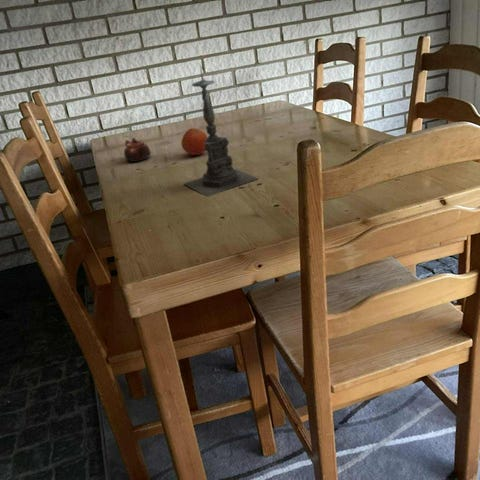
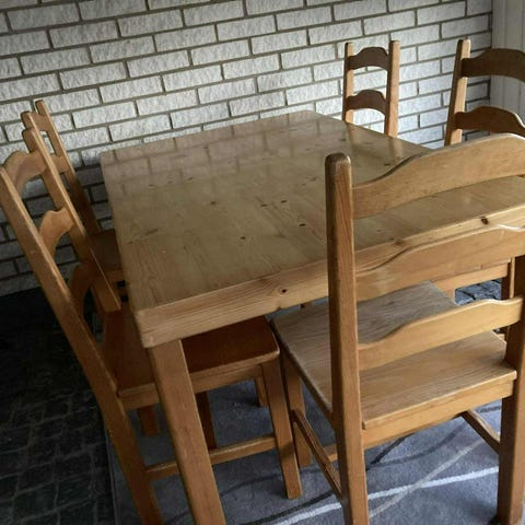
- candle holder (210, 125)
- fruit (195, 141)
- teapot (135, 148)
